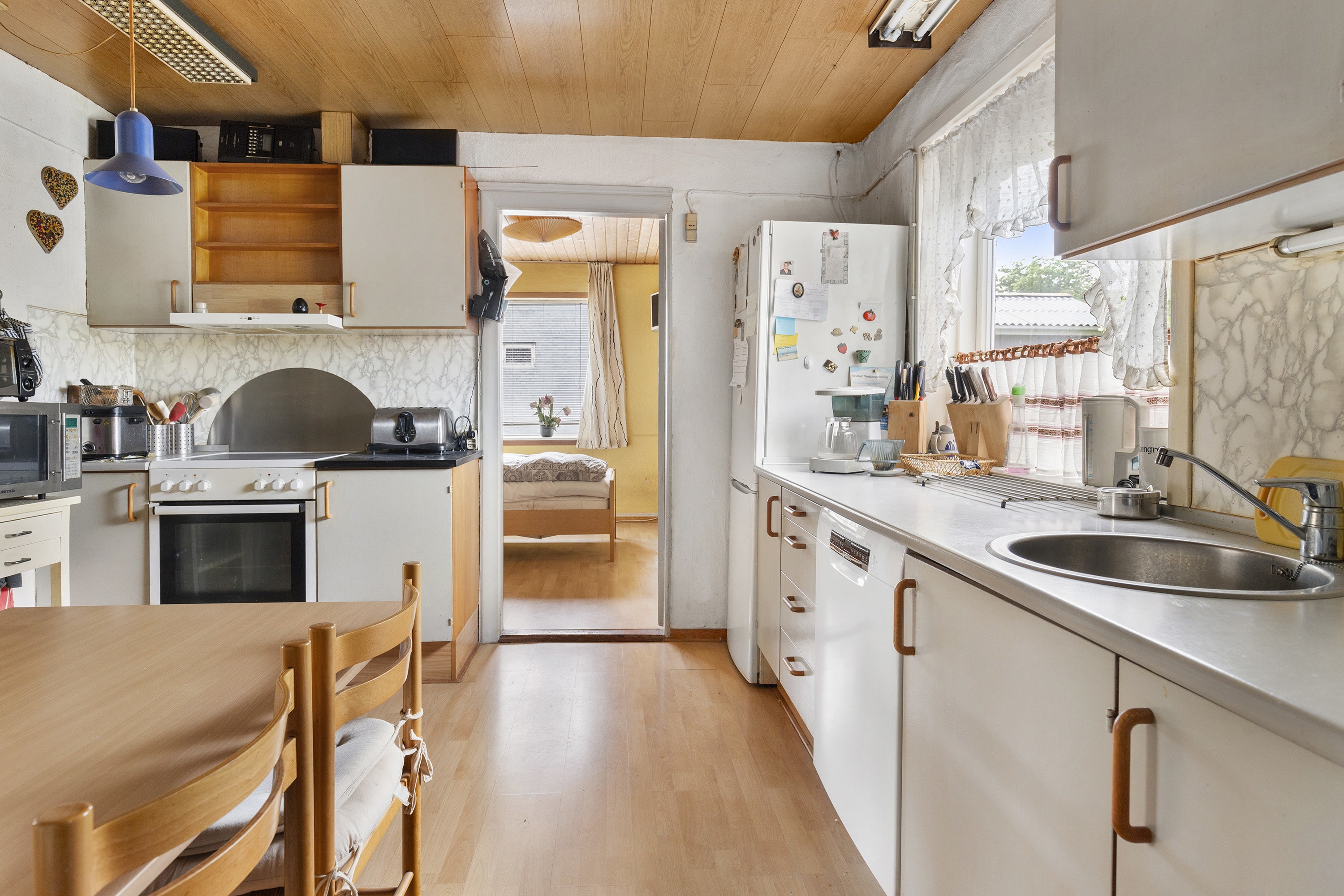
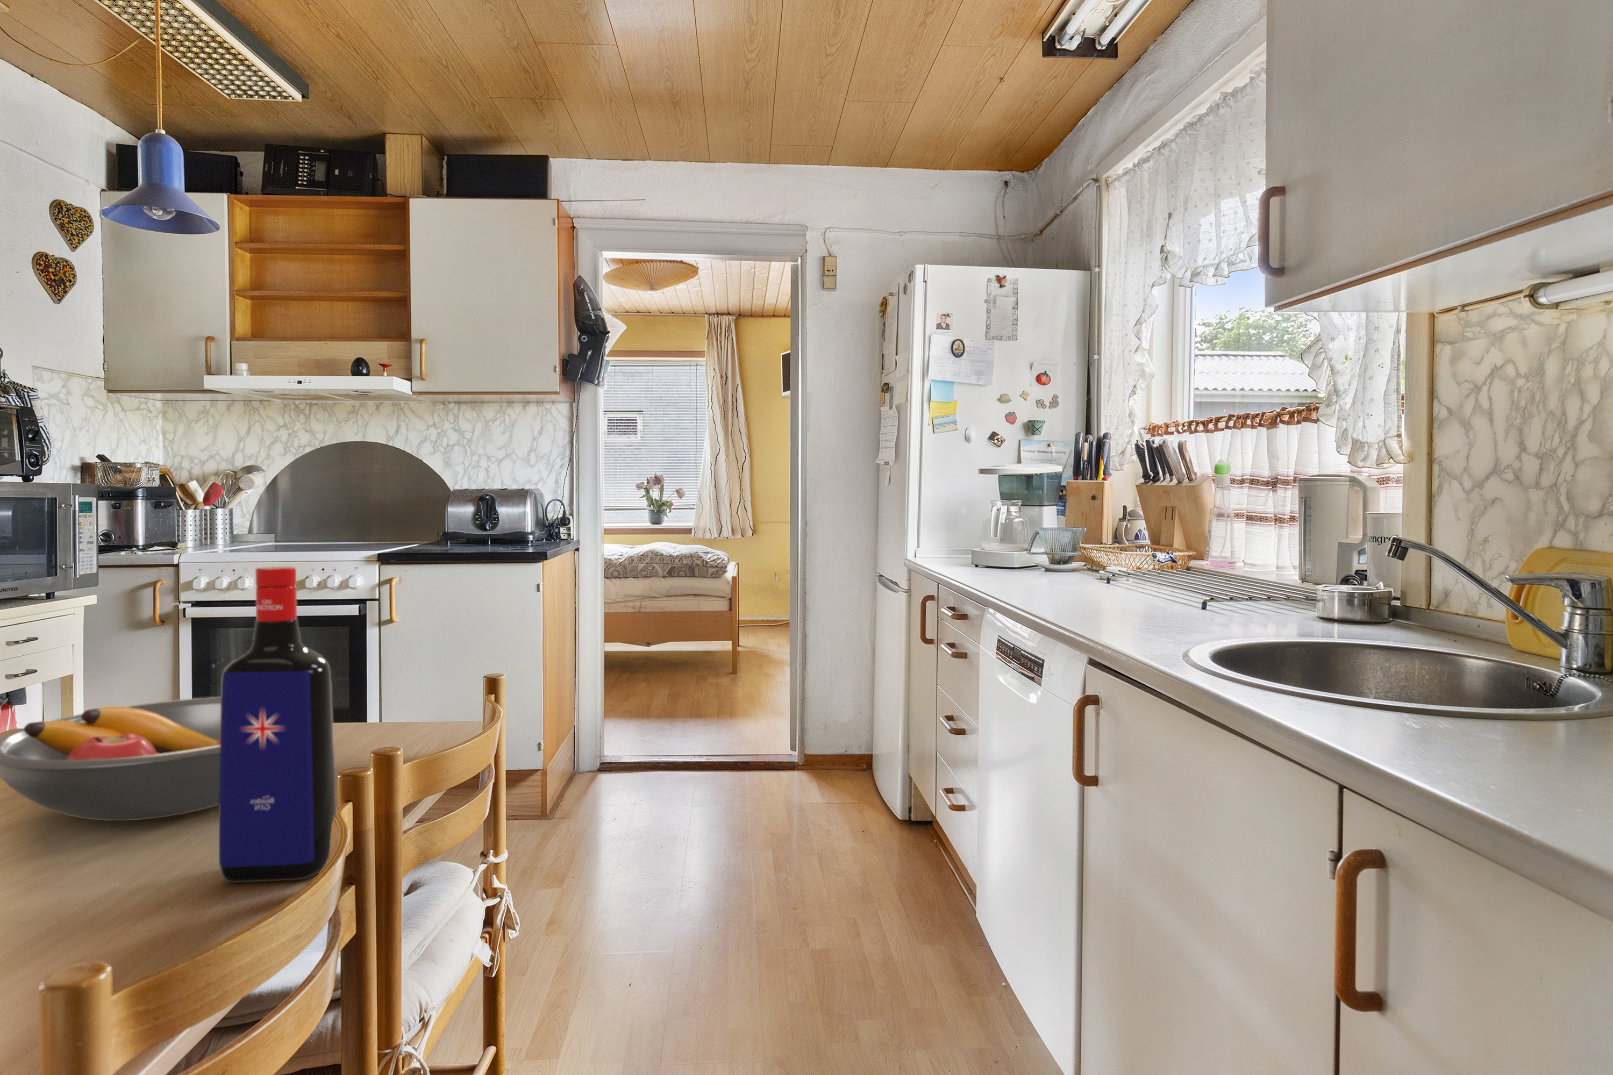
+ liquor bottle (277, 720)
+ fruit bowl (170, 752)
